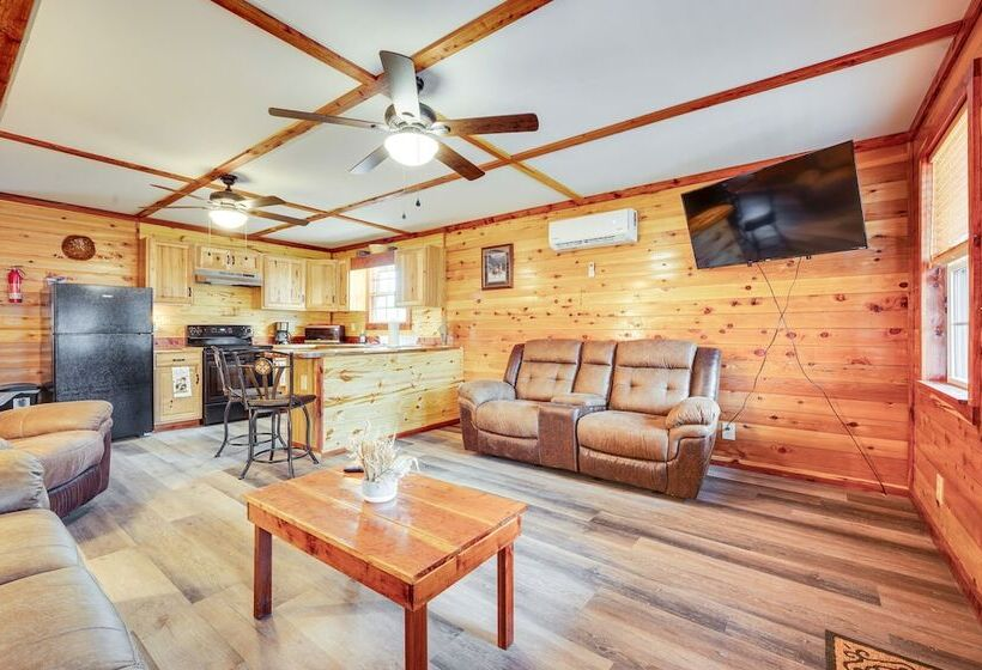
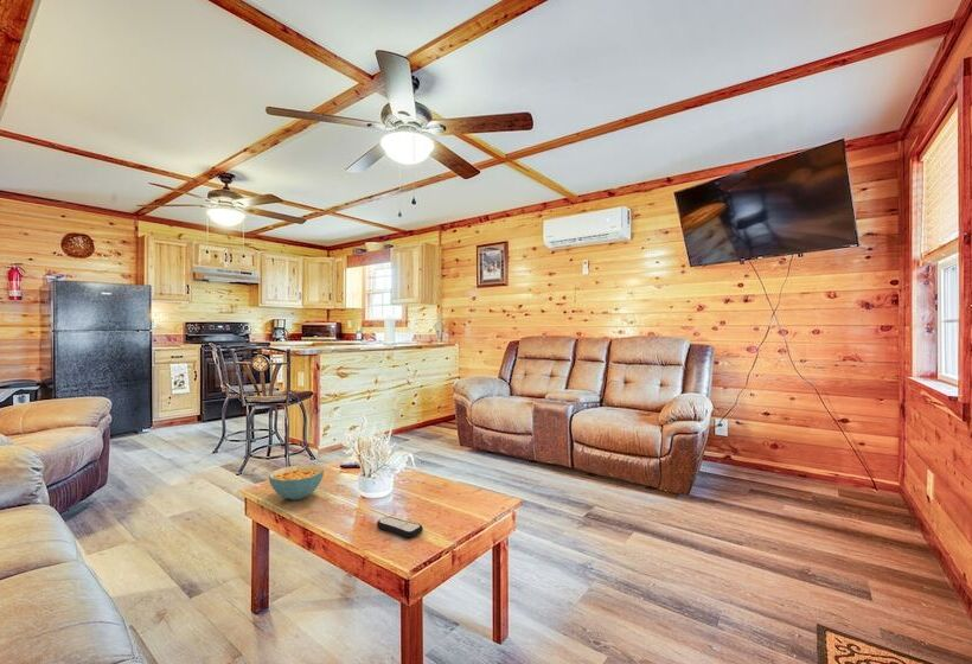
+ cereal bowl (296, 484)
+ remote control (398, 525)
